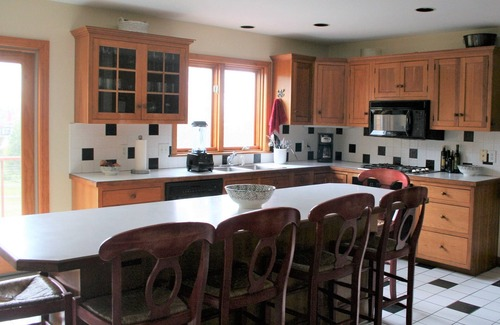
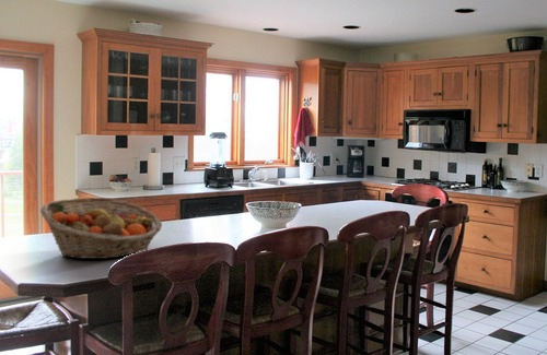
+ fruit basket (103, 226)
